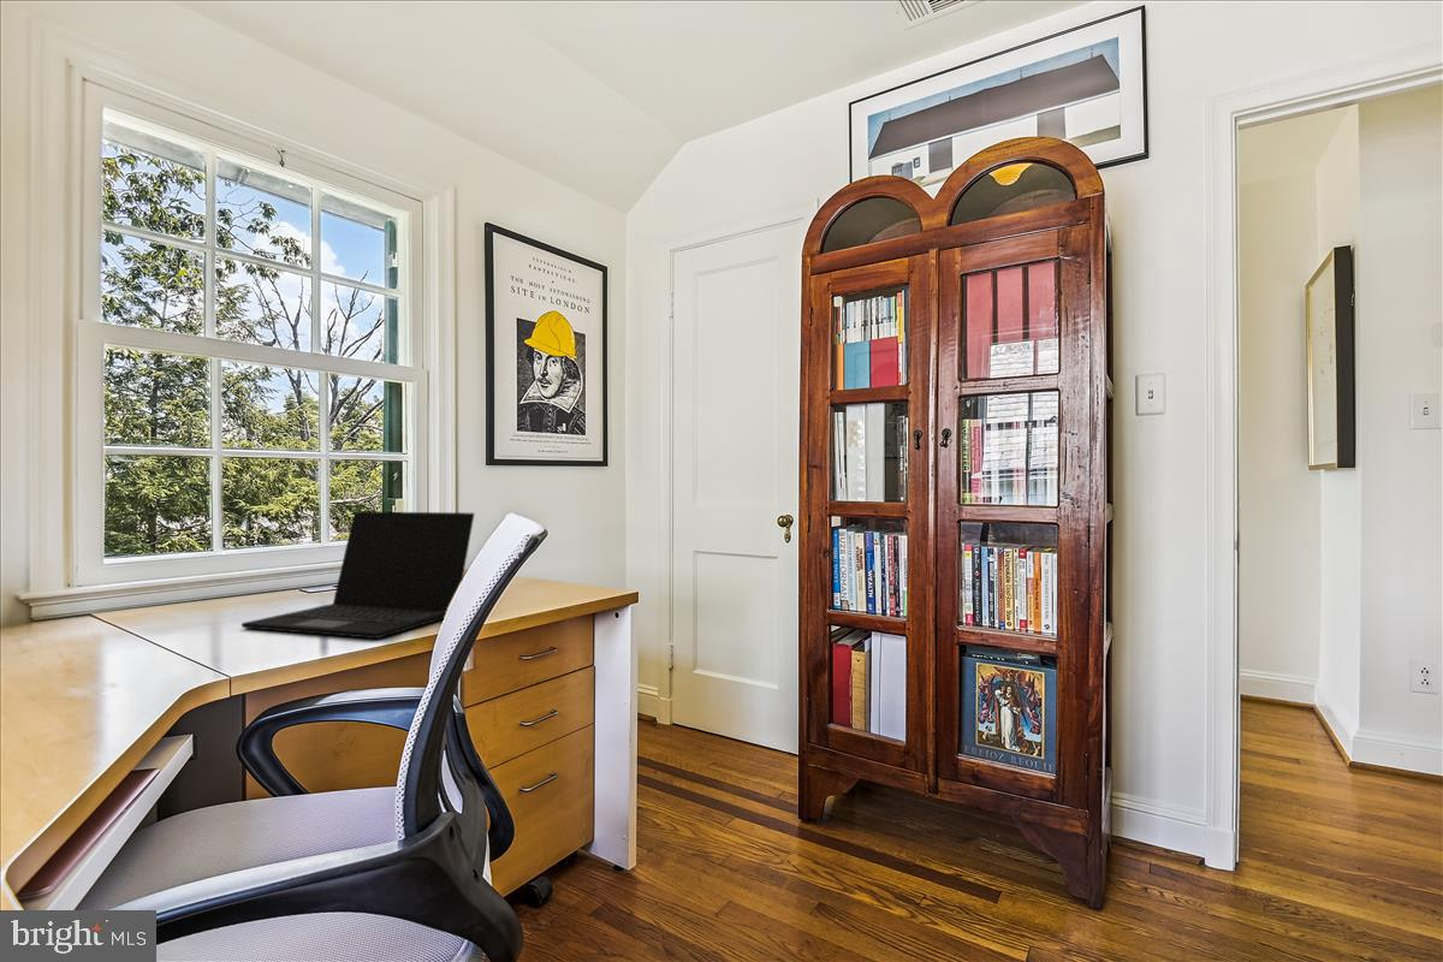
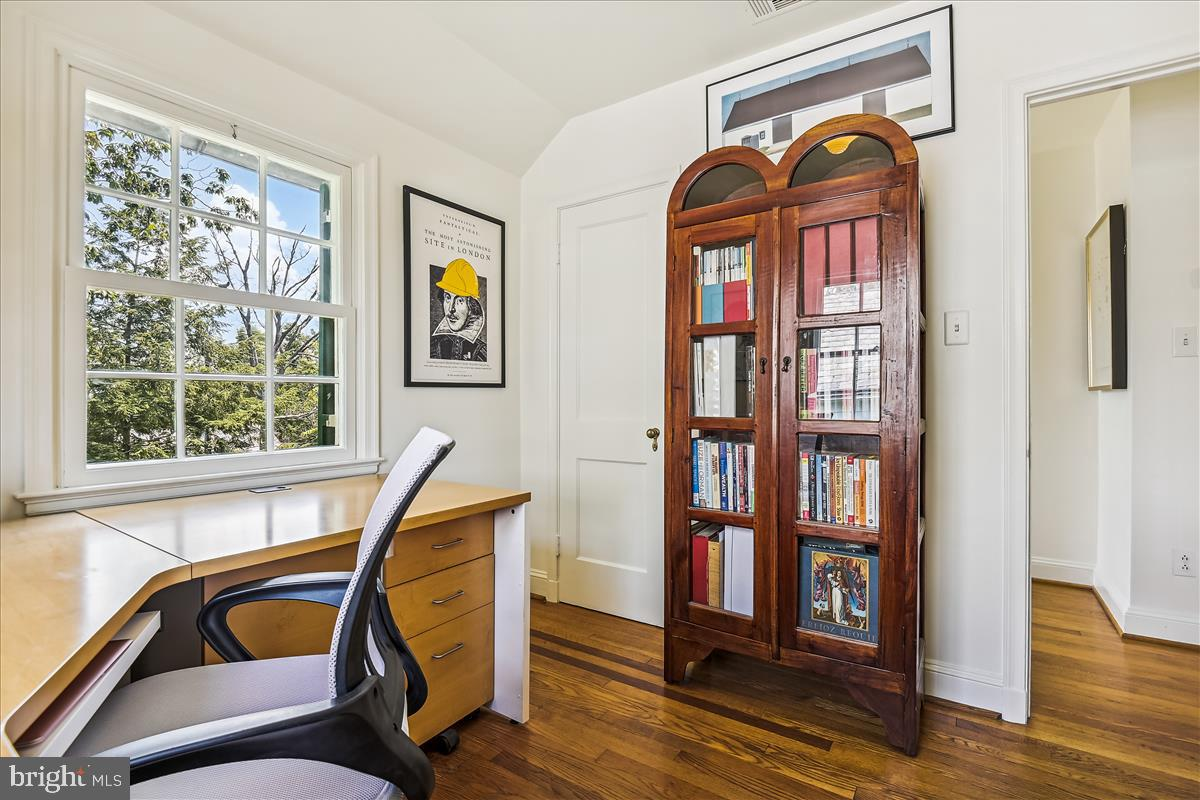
- laptop (366, 566)
